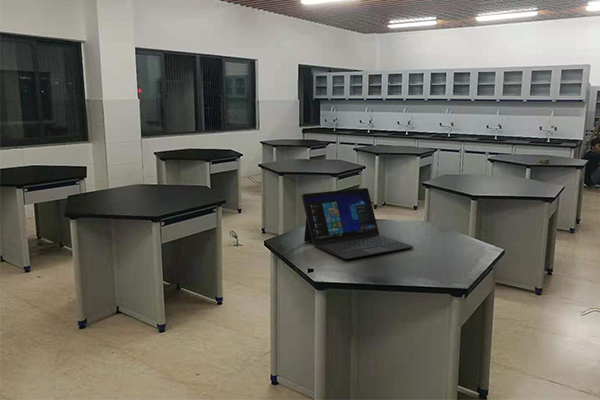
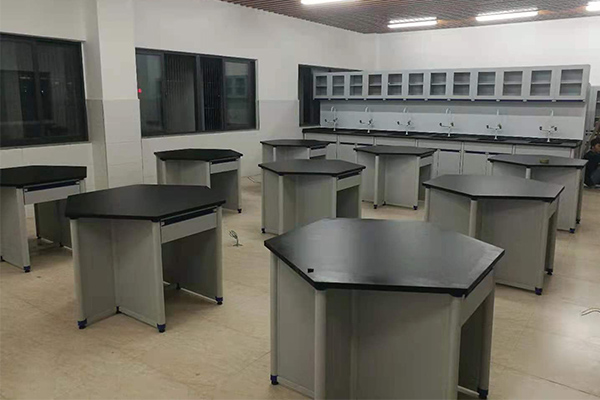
- laptop (357, 220)
